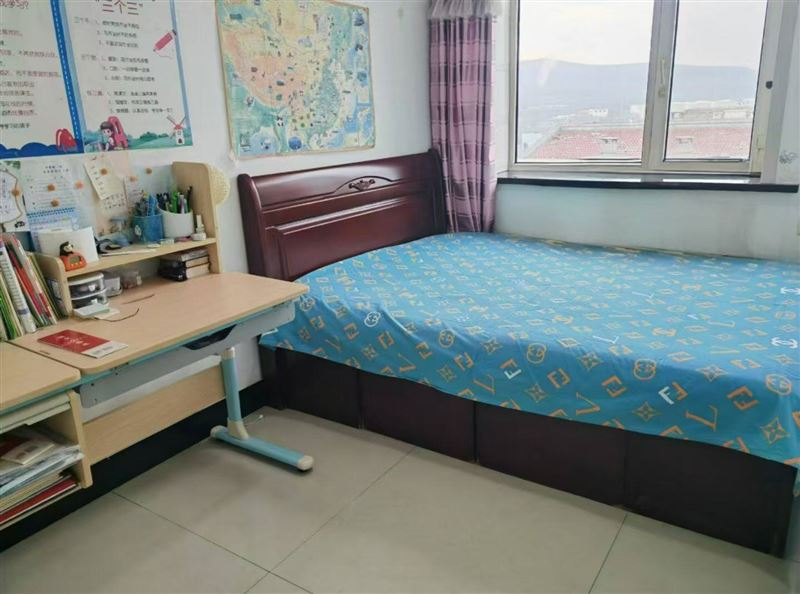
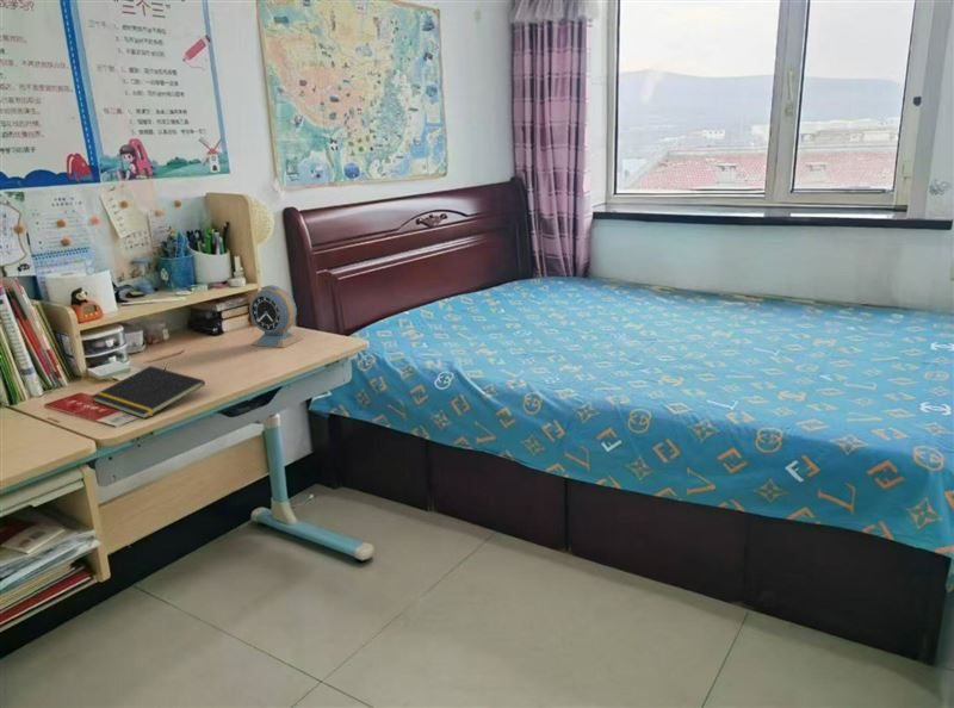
+ notepad (148, 390)
+ alarm clock (273, 313)
